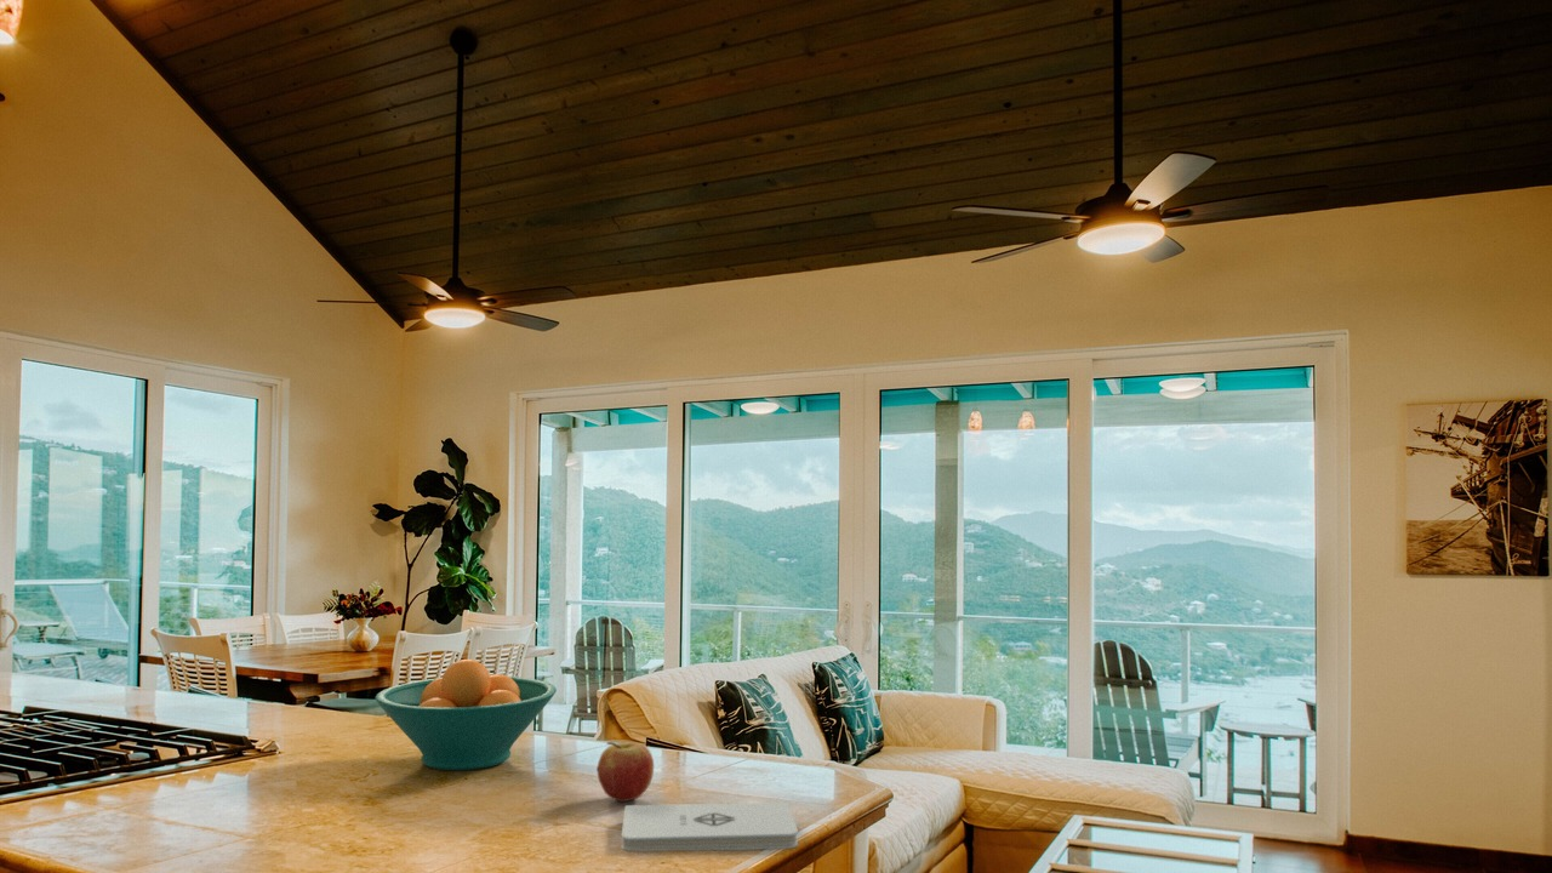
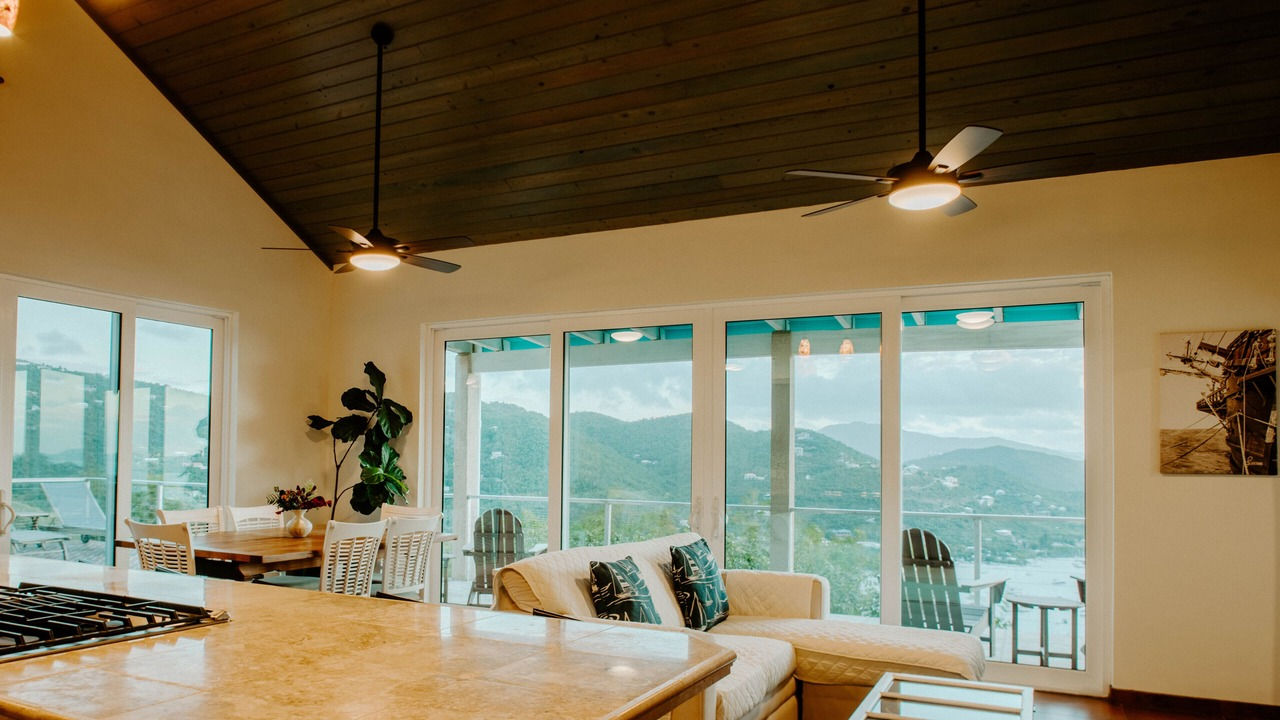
- notepad (708, 826)
- fruit bowl (467, 709)
- fruit (624, 769)
